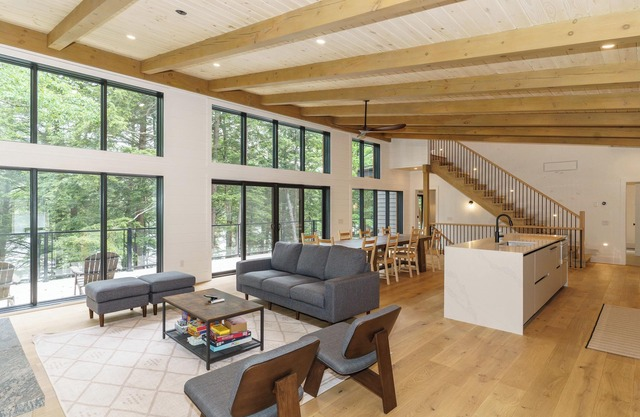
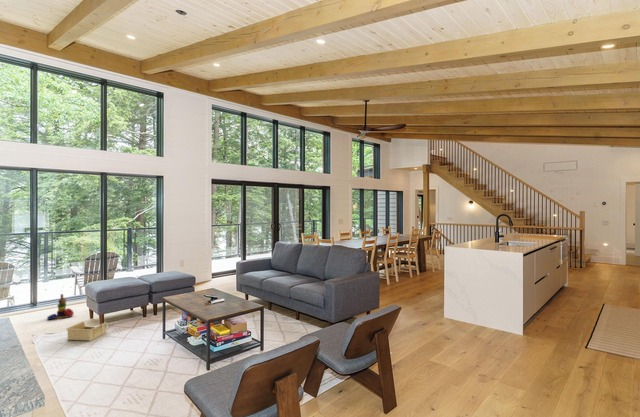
+ stacking toy (61, 306)
+ storage bin (87, 330)
